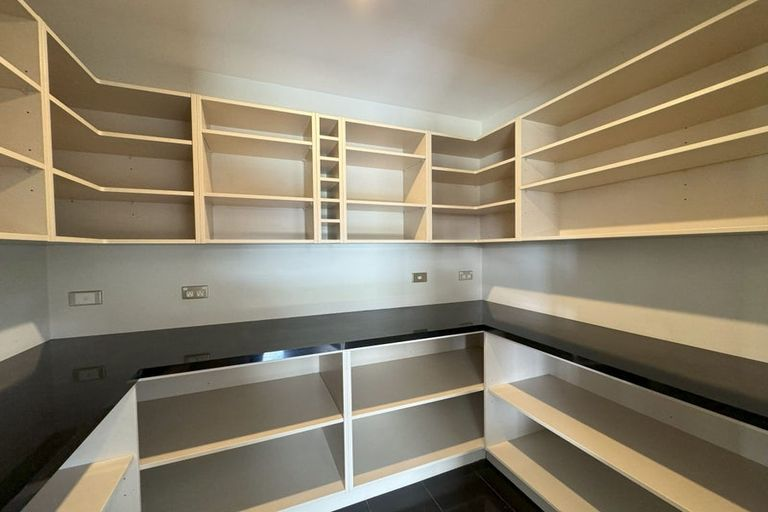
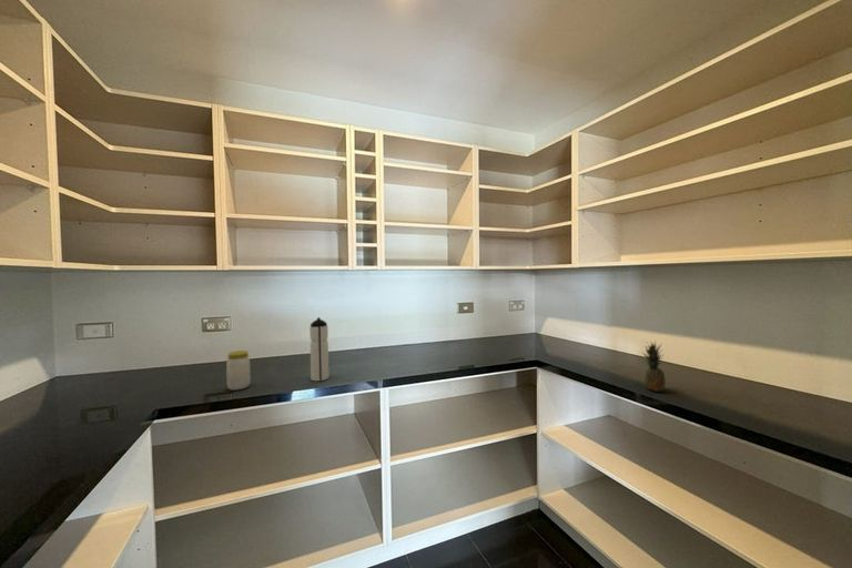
+ fruit (653, 365)
+ jar (239, 369)
+ water bottle (318, 347)
